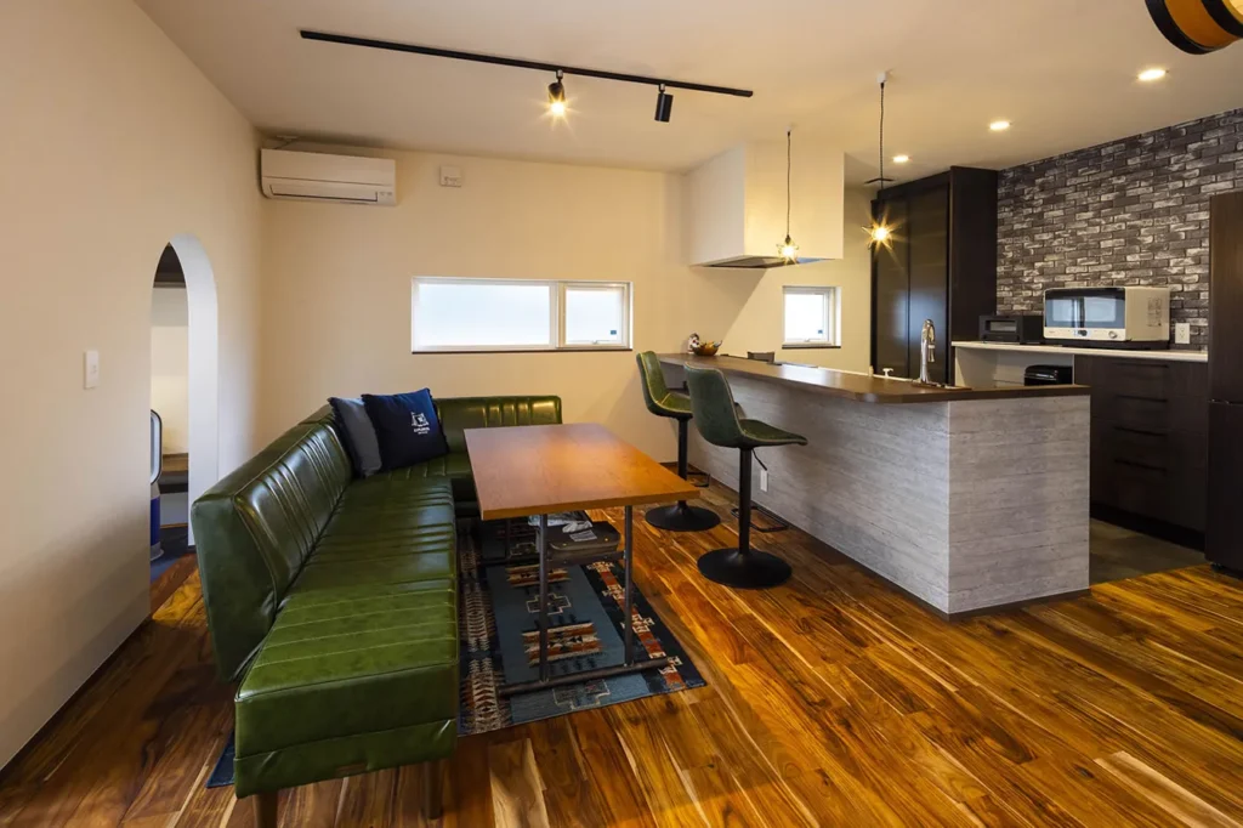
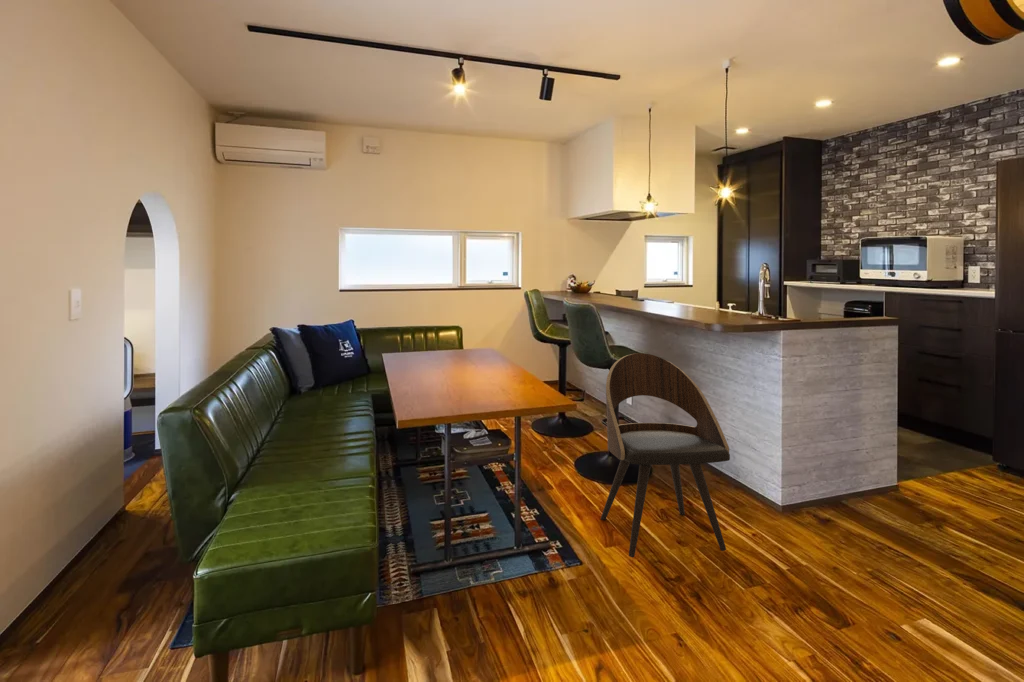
+ dining chair (659, 446)
